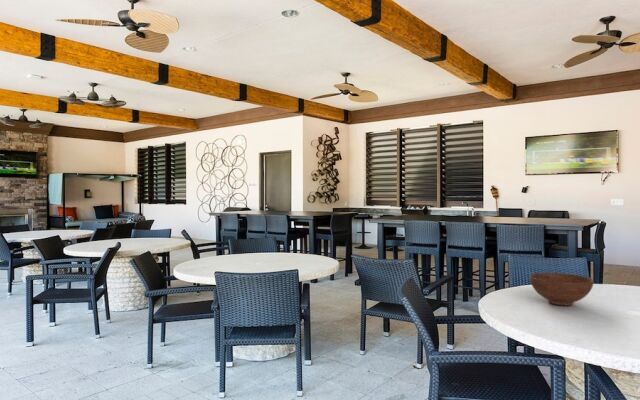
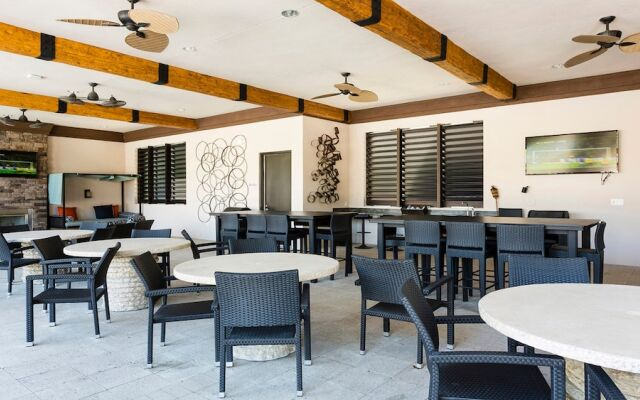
- bowl (560, 290)
